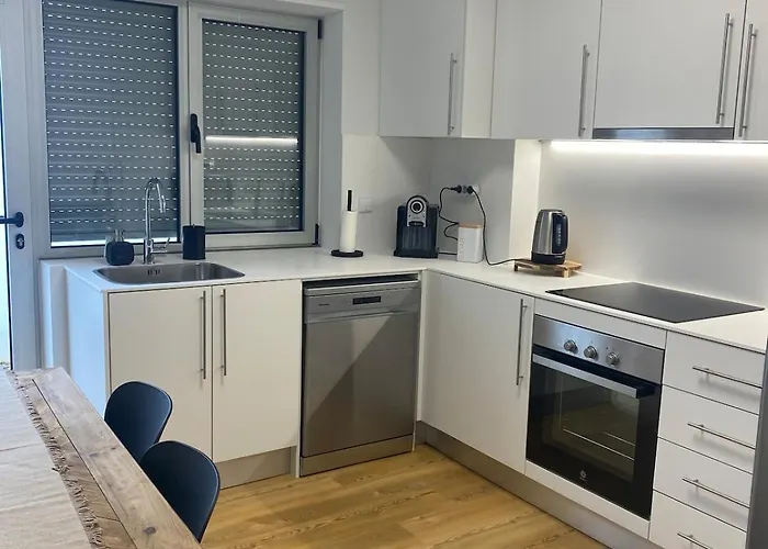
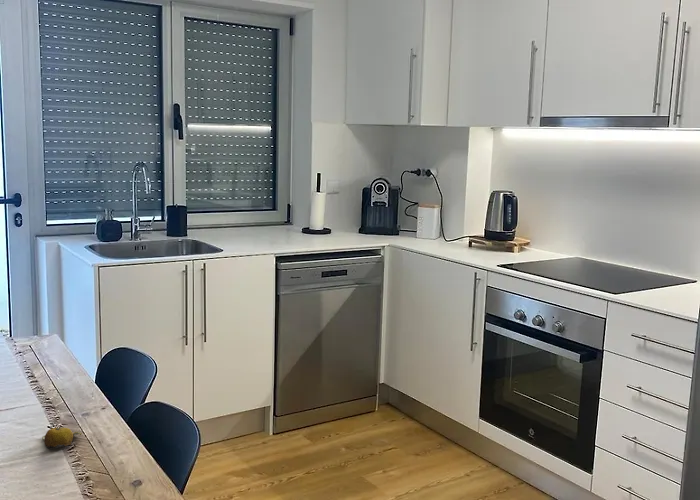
+ fruit (62, 433)
